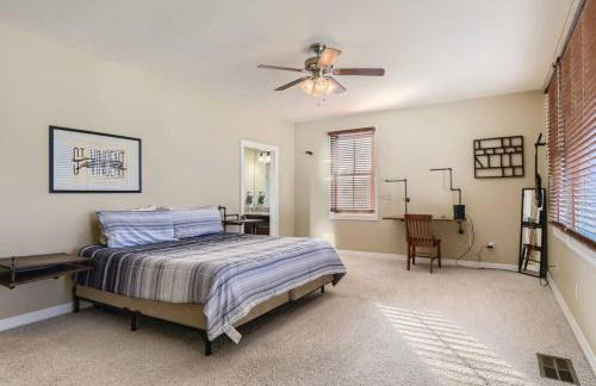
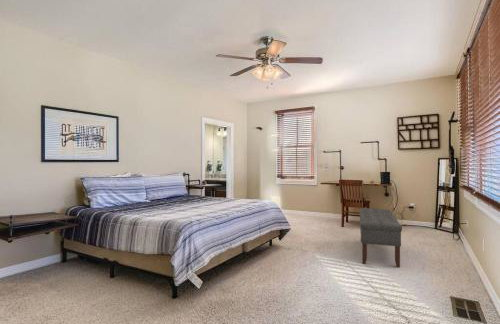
+ bench (377, 233)
